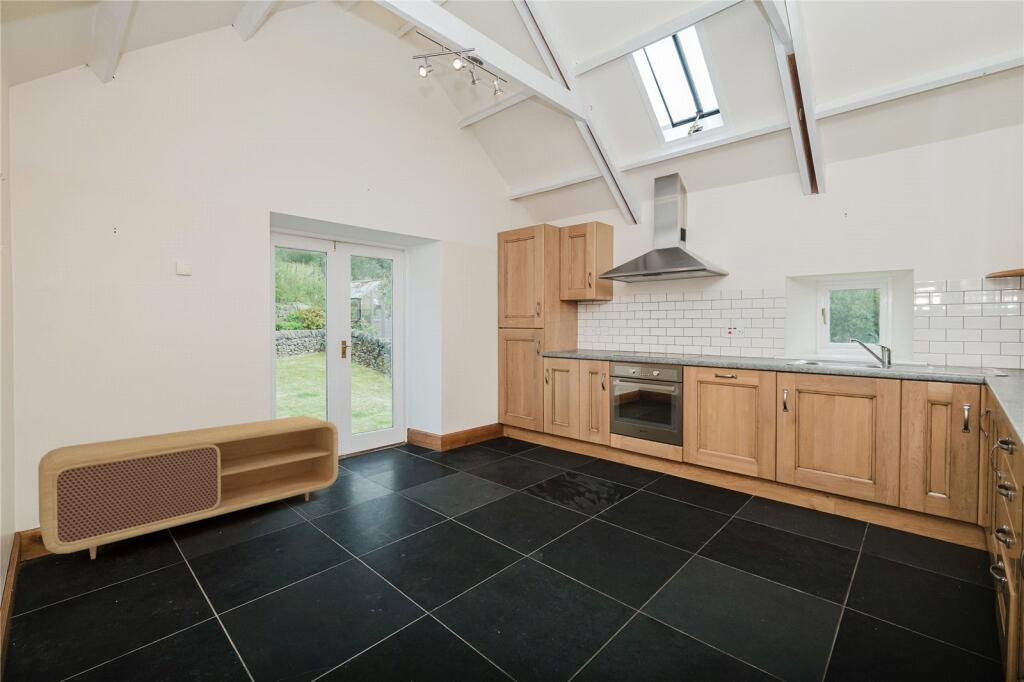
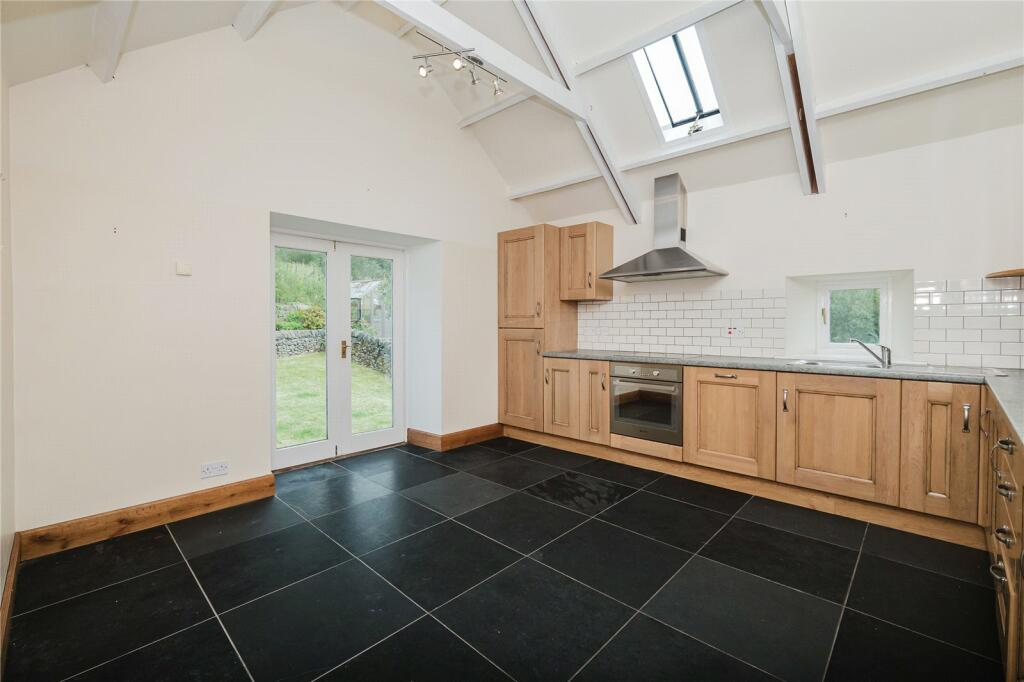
- tv stand (210, 477)
